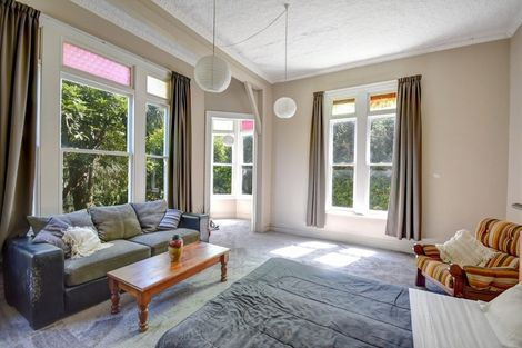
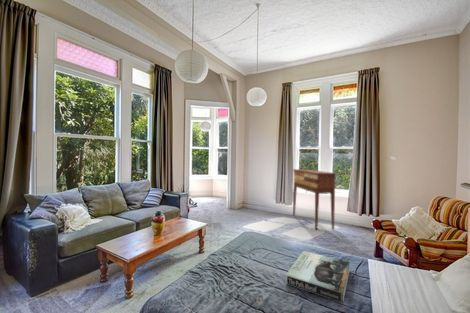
+ book (319, 272)
+ console table (315, 196)
